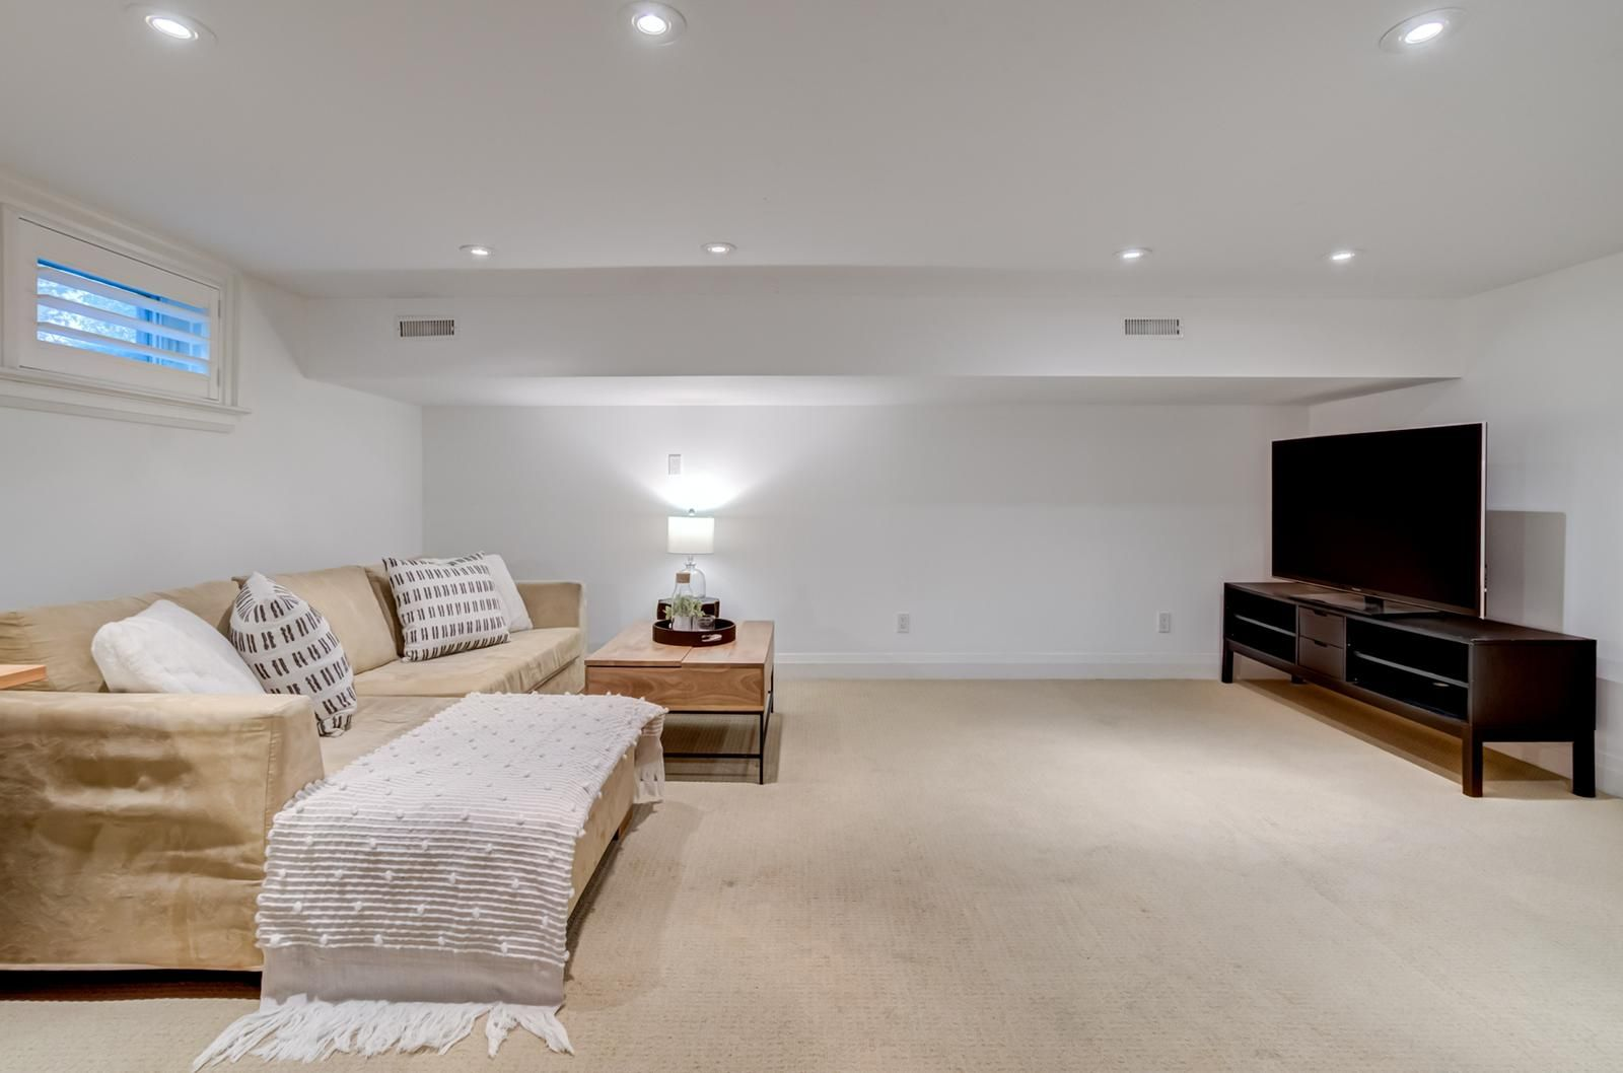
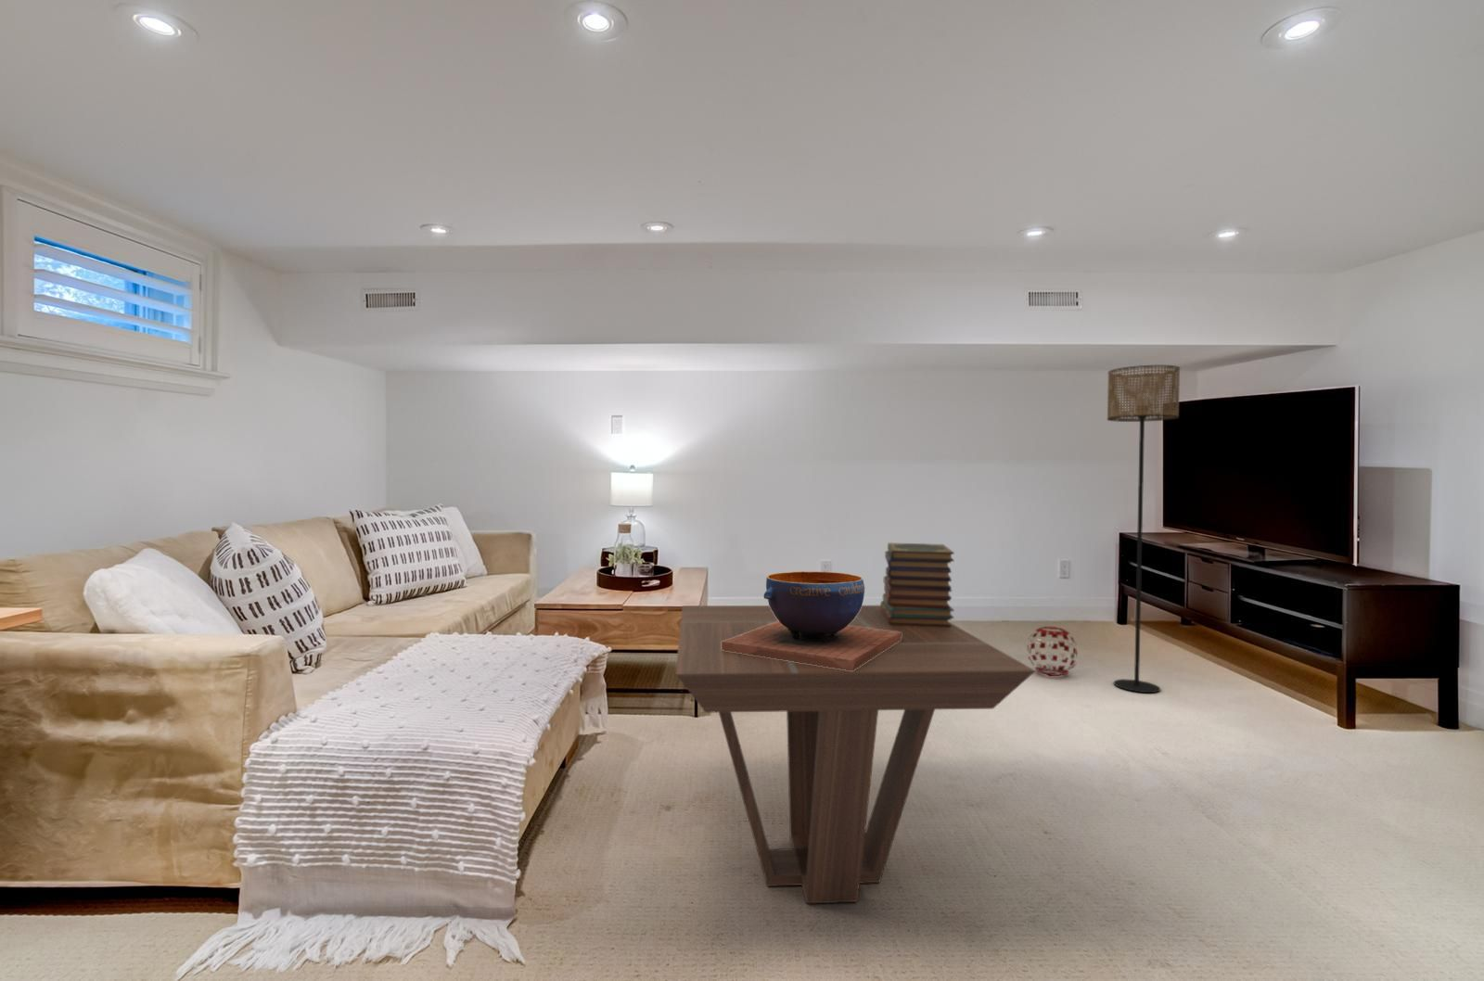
+ floor lamp (1140, 529)
+ coffee table (822, 751)
+ decorative bowl (815, 609)
+ book stack (917, 581)
+ decorative ball (1051, 648)
